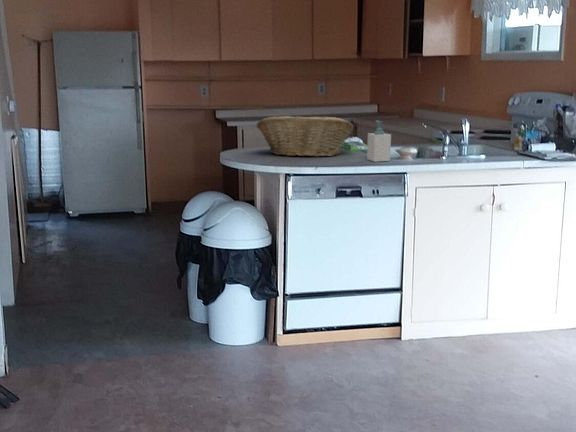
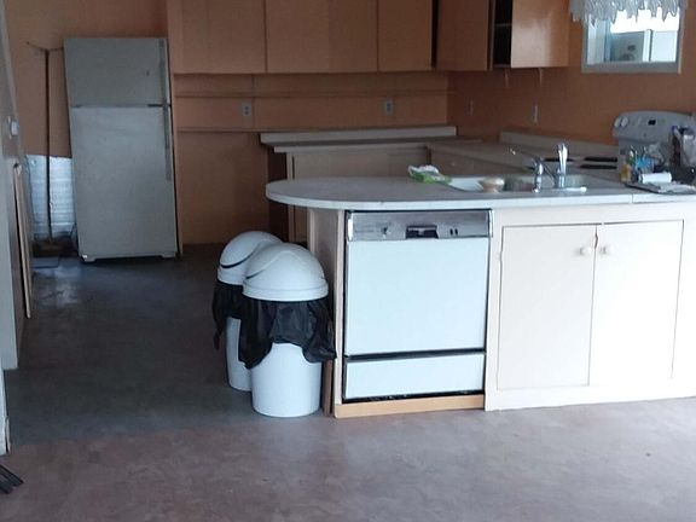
- fruit basket (304, 134)
- soap bottle (379, 140)
